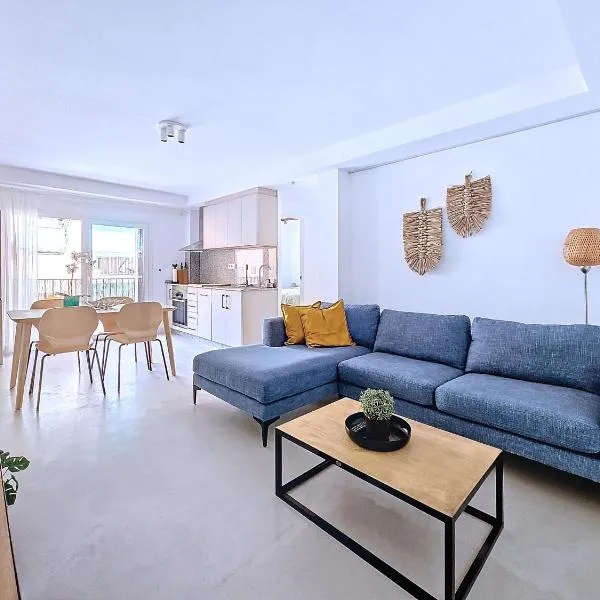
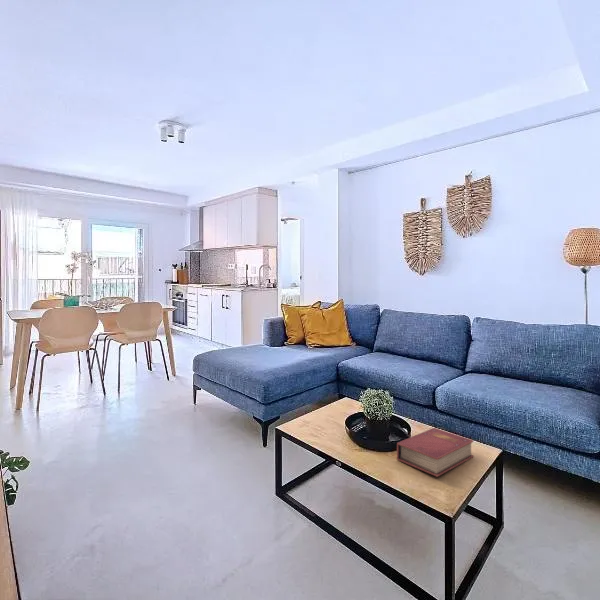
+ book (435, 449)
